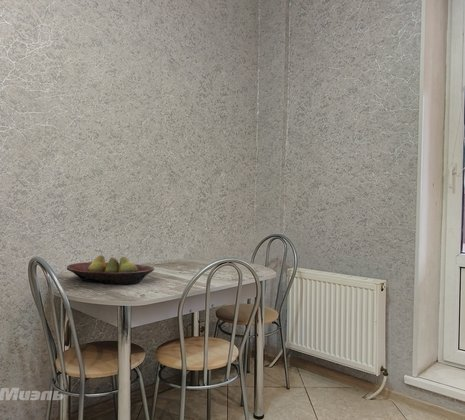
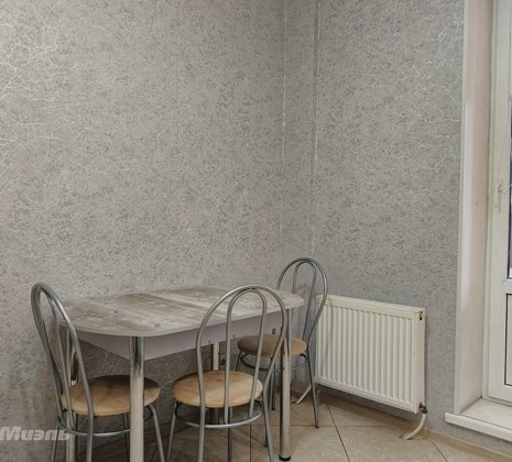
- fruit bowl (110, 268)
